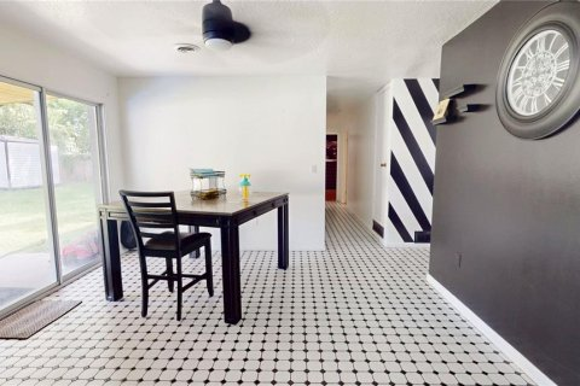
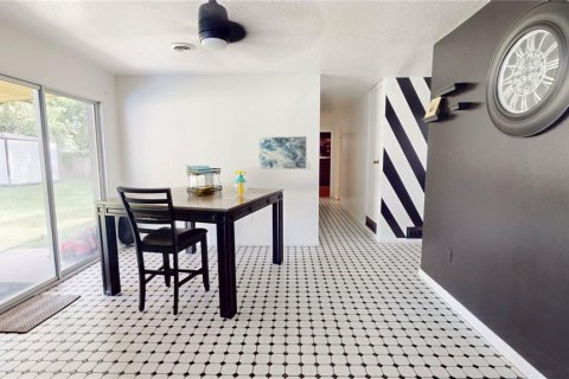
+ wall art (282, 153)
